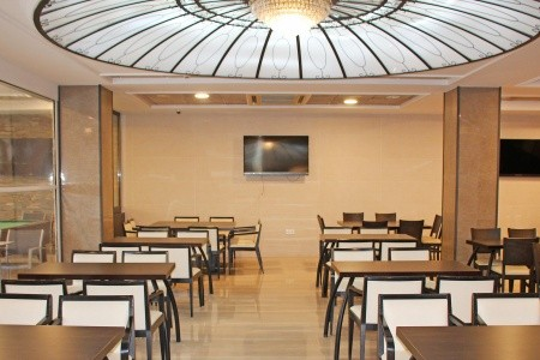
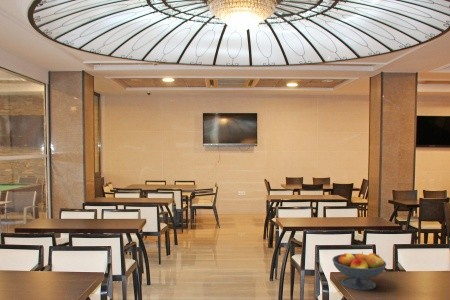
+ fruit bowl (358, 268)
